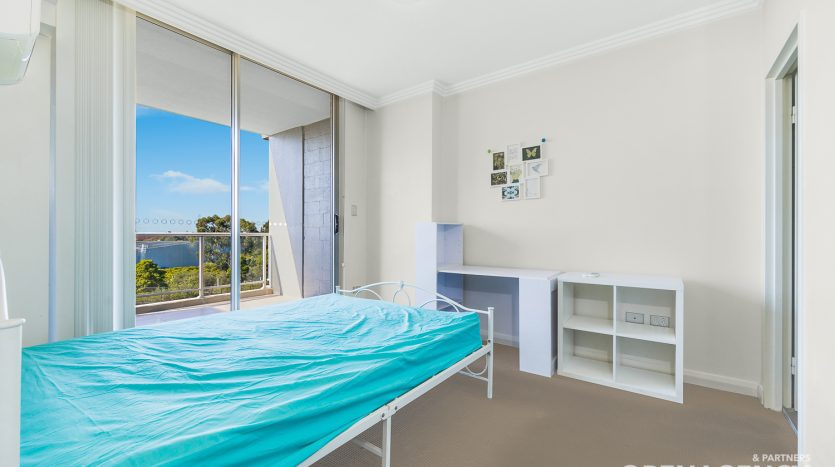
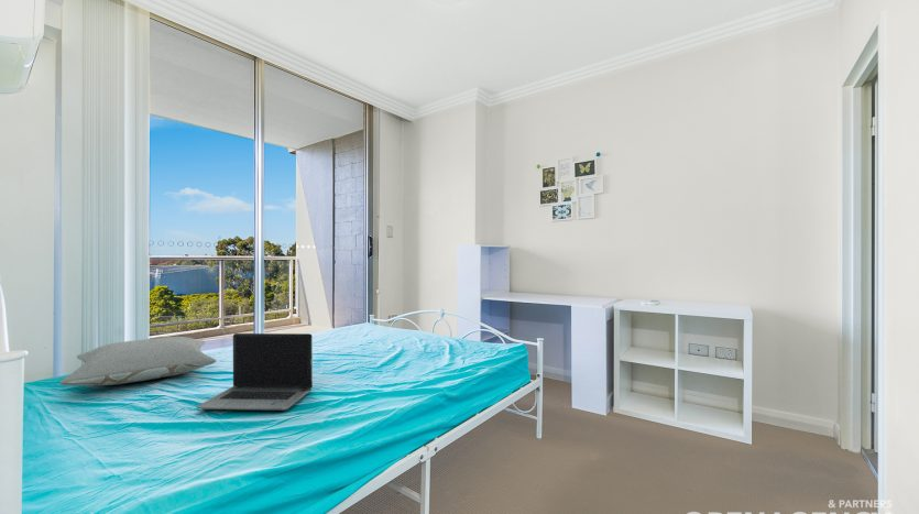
+ laptop computer (258, 370)
+ pillow (145, 358)
